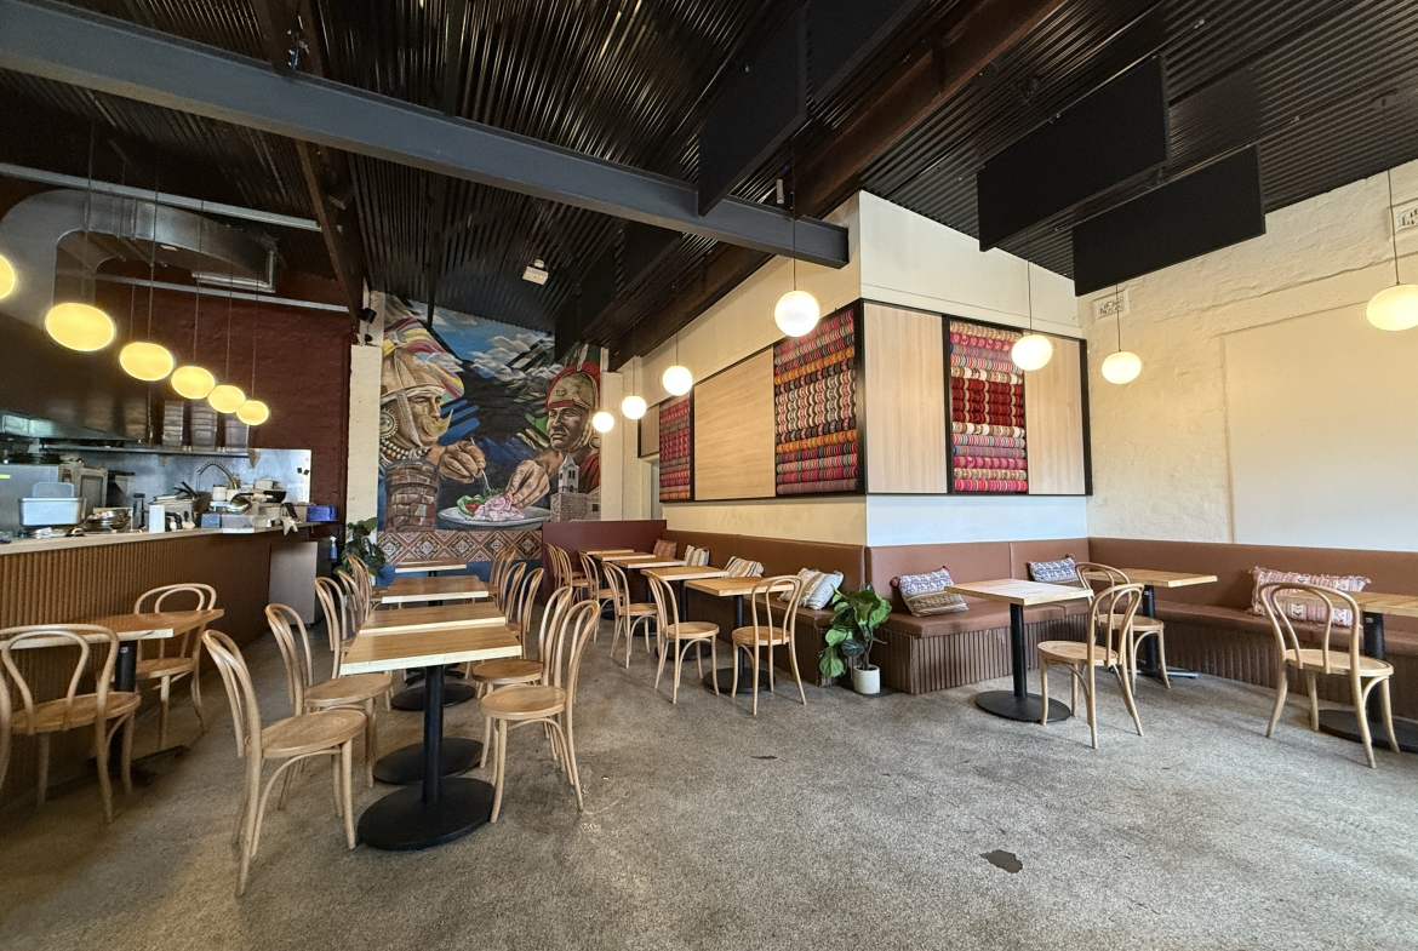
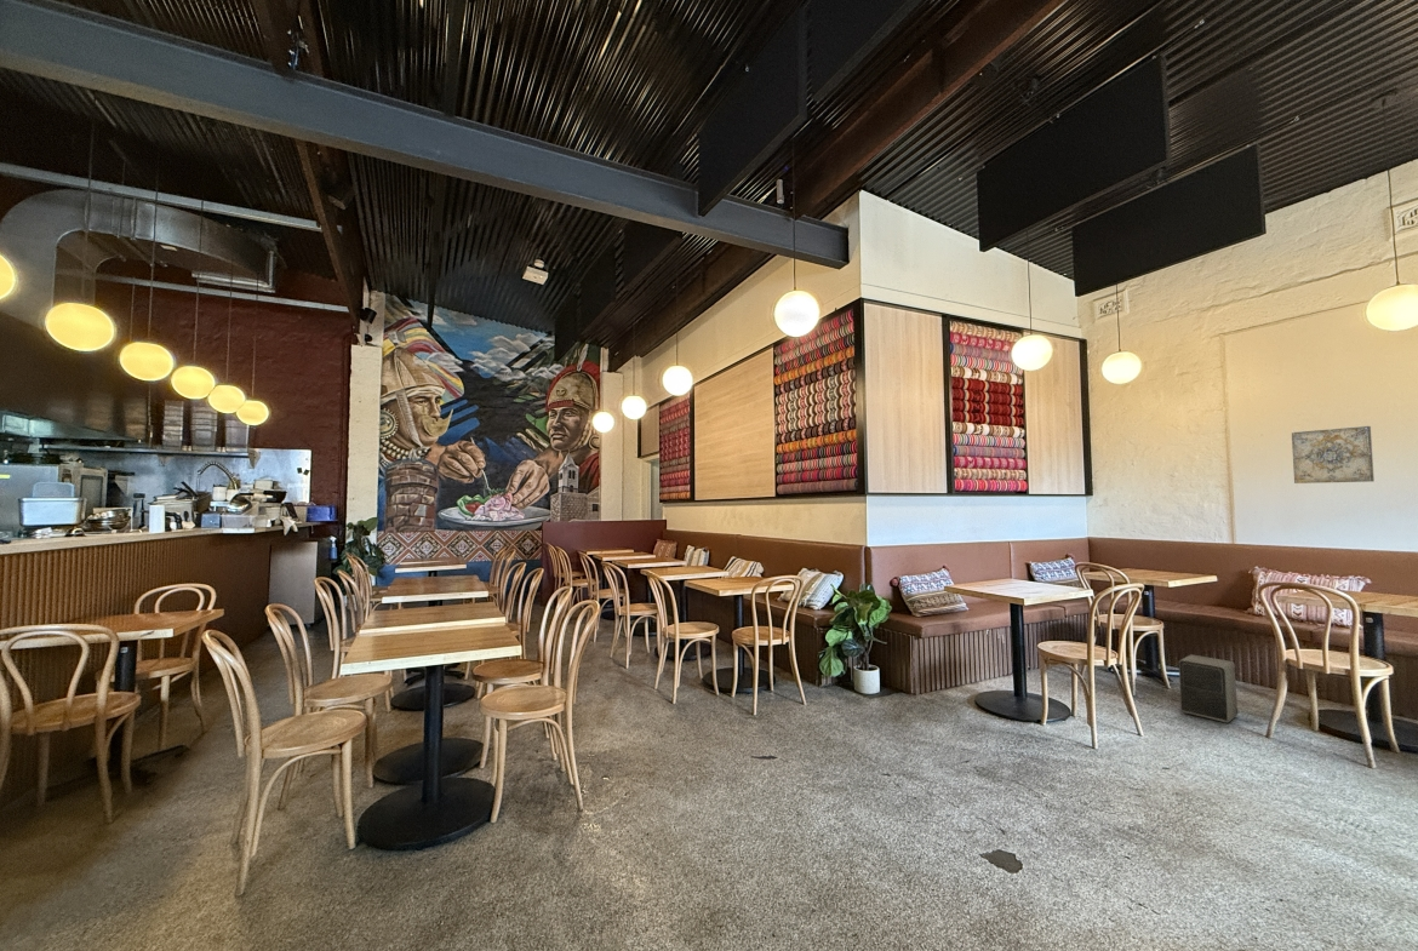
+ wall art (1331, 456)
+ speaker (1208, 687)
